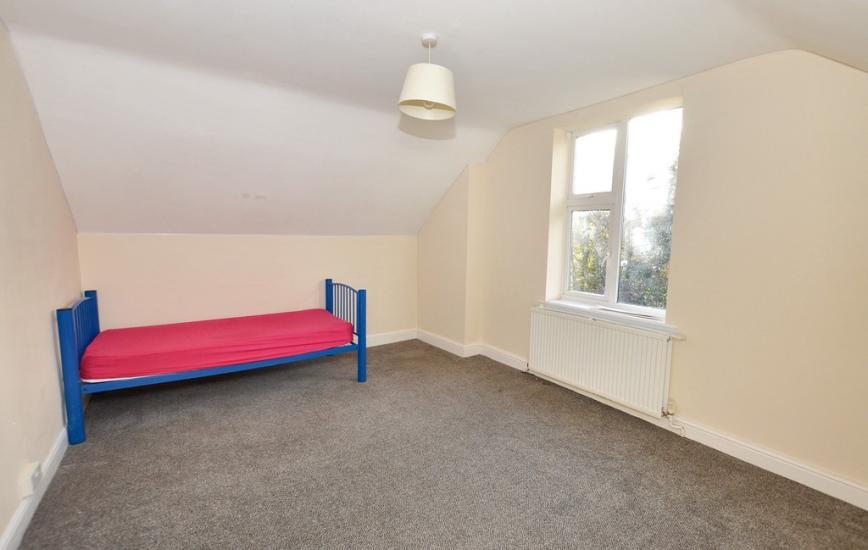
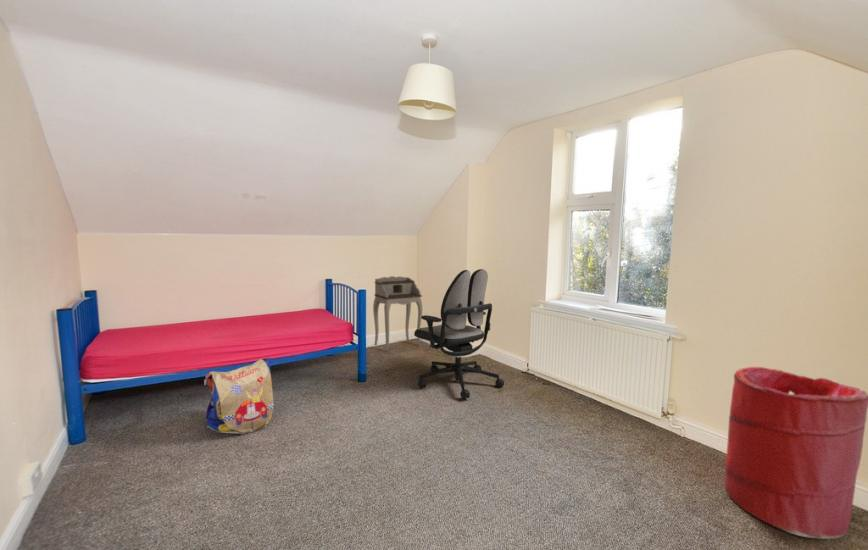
+ office chair (457, 325)
+ desk (401, 304)
+ laundry hamper (790, 441)
+ backpack (238, 393)
